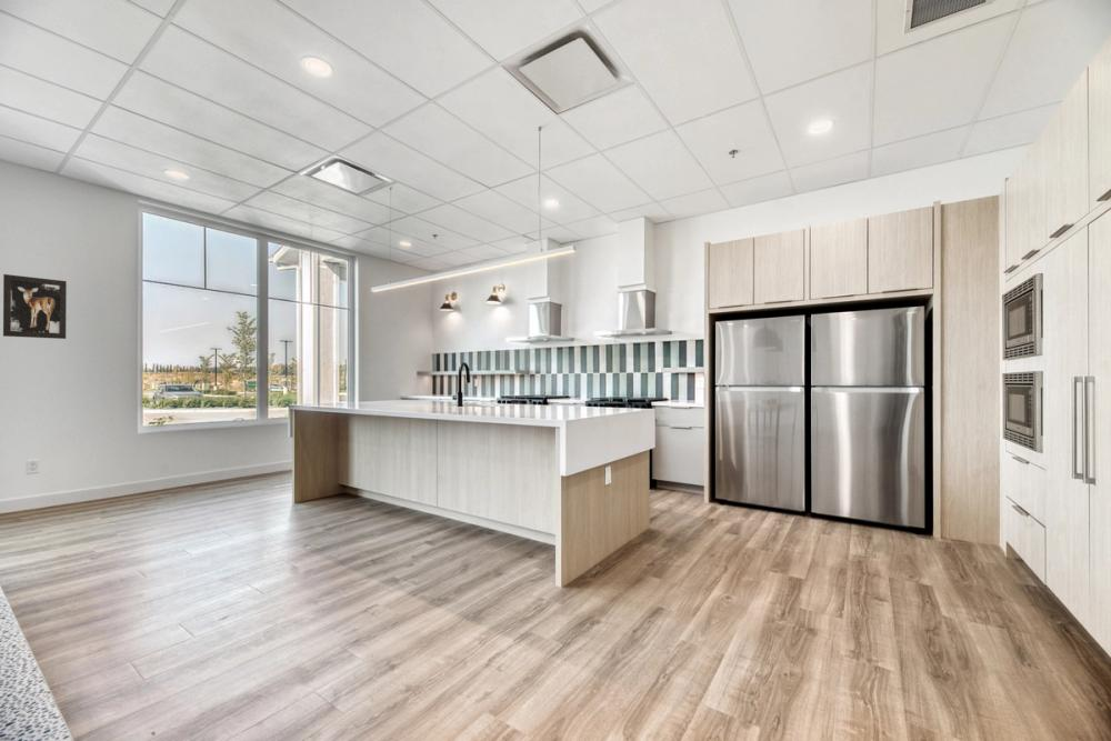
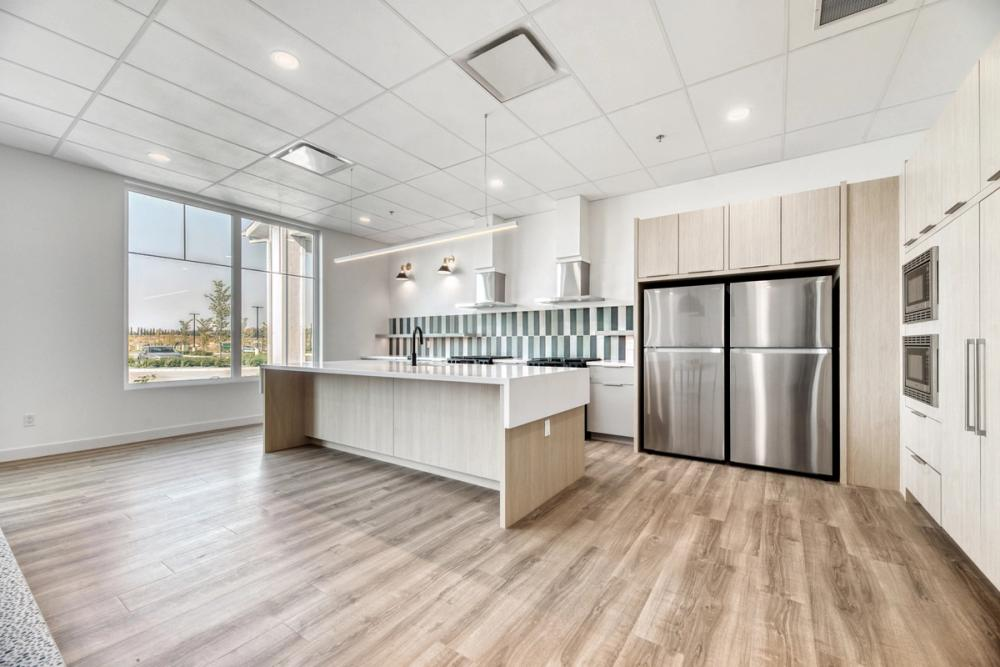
- wall art (36, 307)
